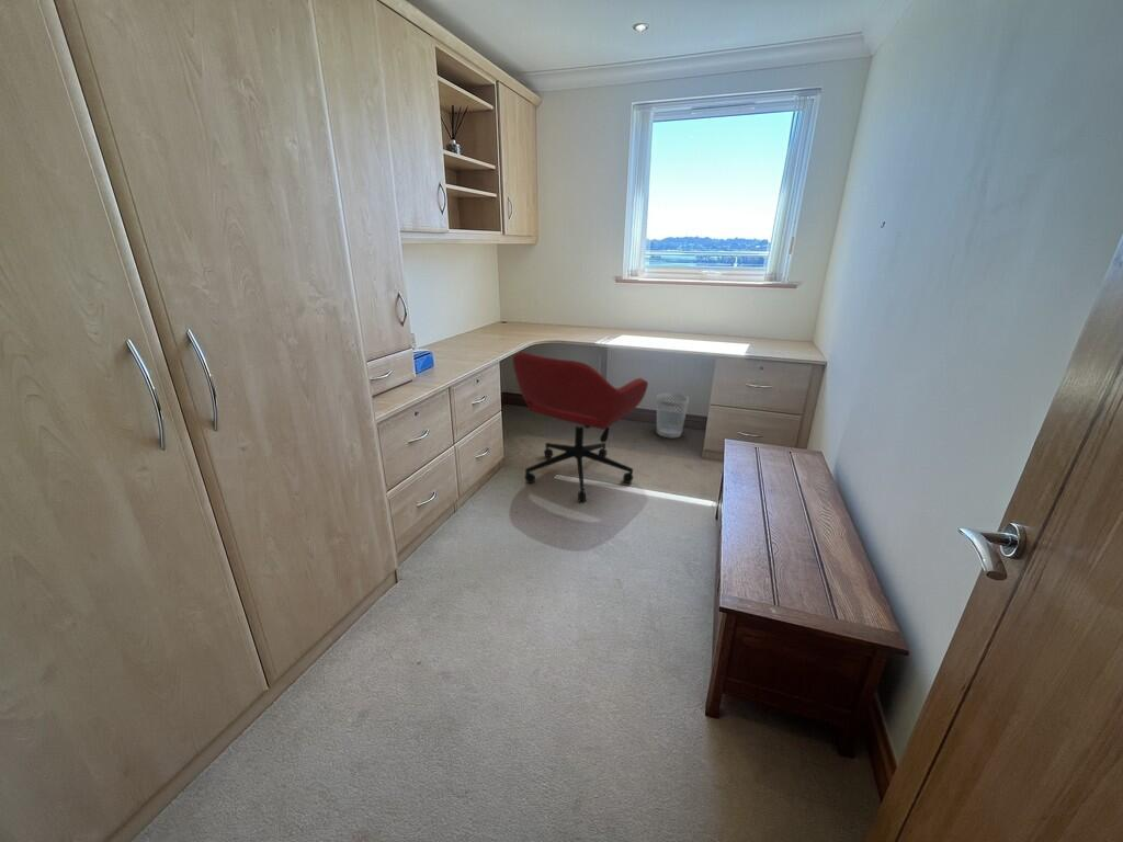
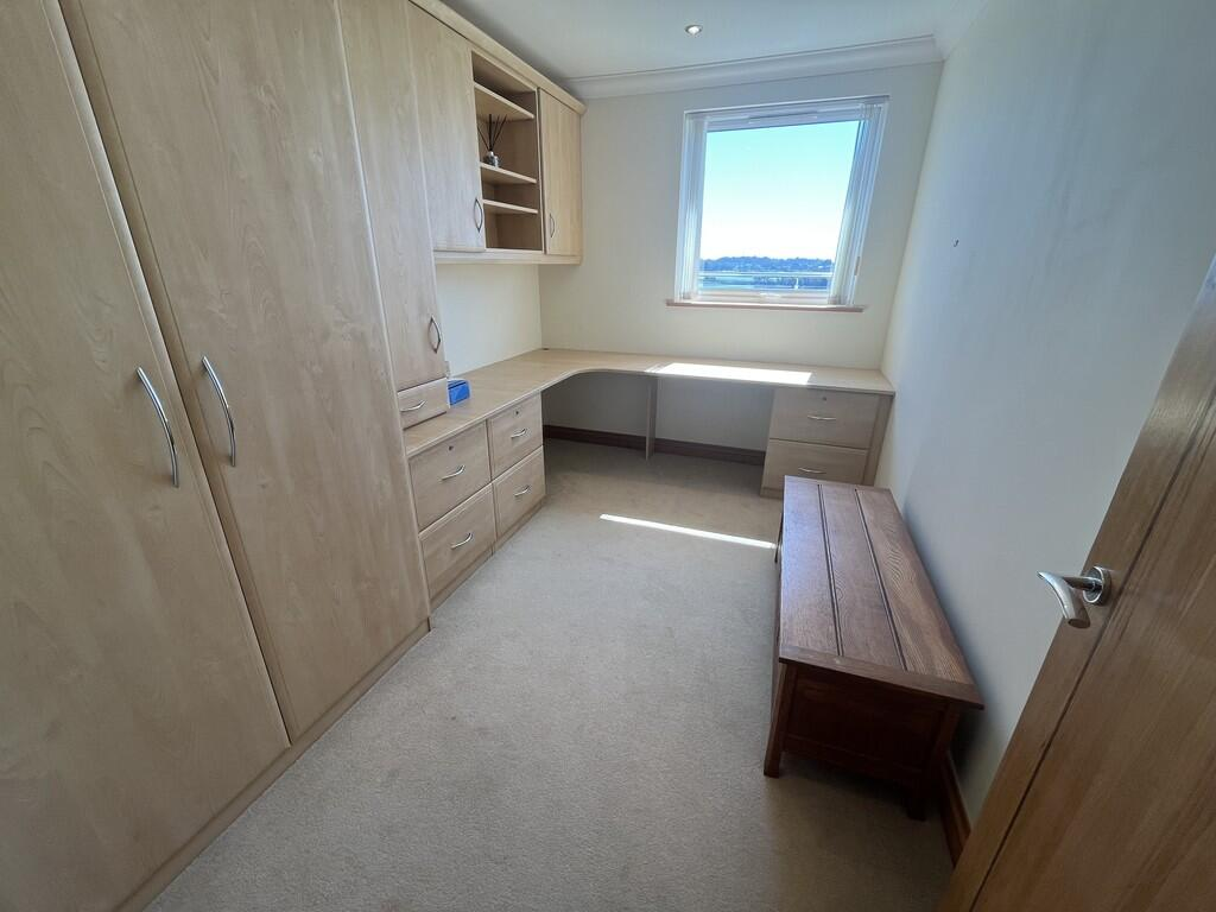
- office chair (578, 414)
- wastebasket (670, 416)
